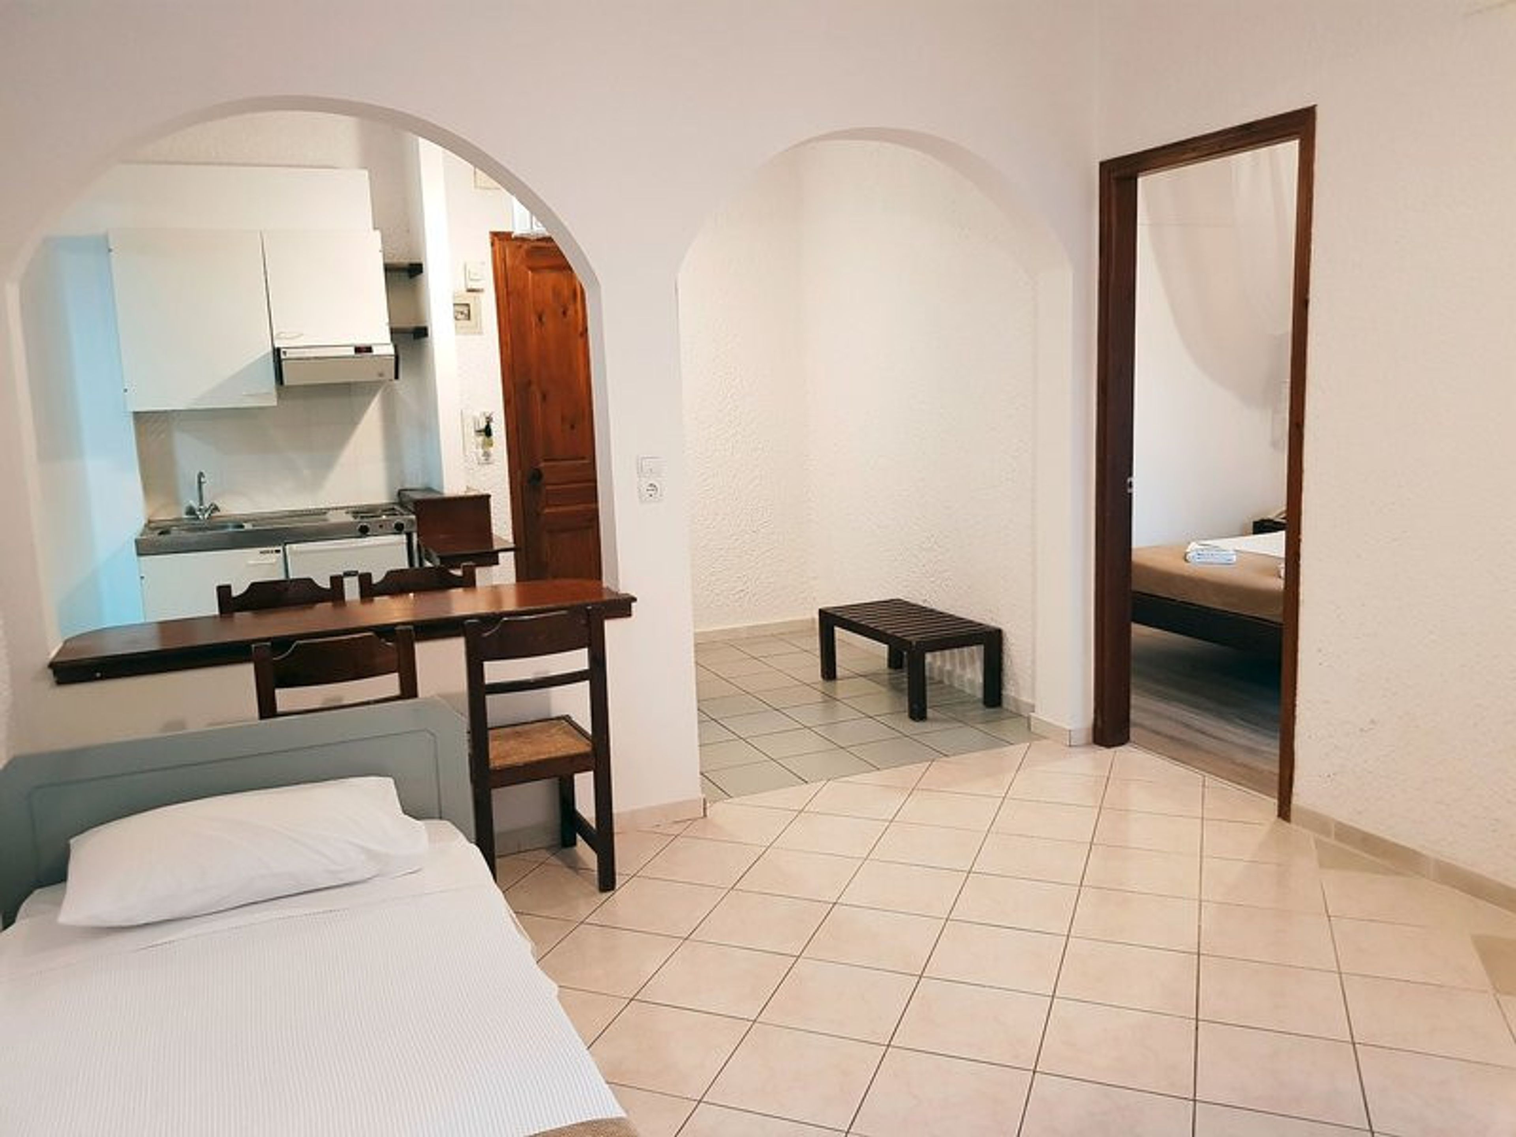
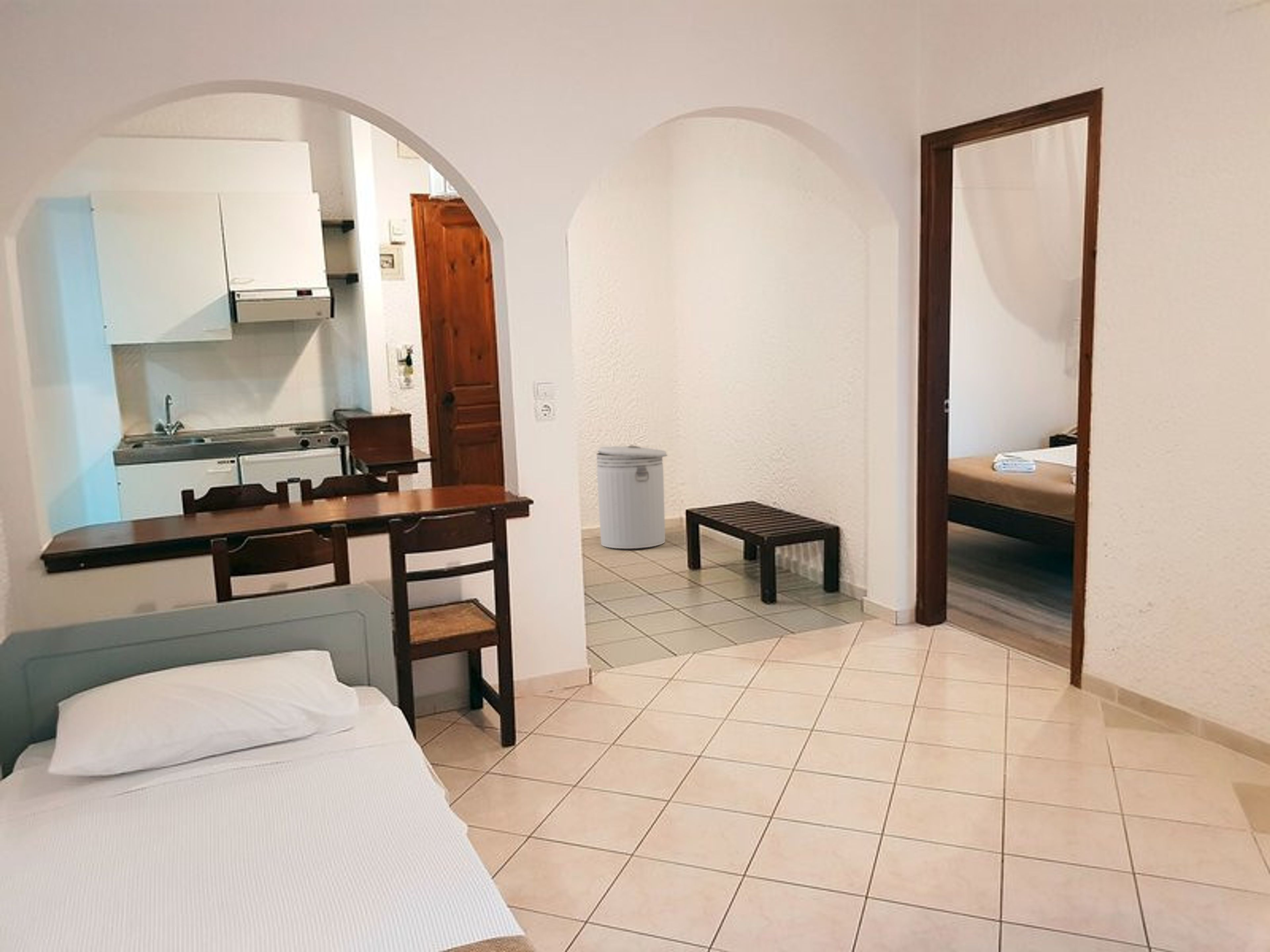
+ can (633, 494)
